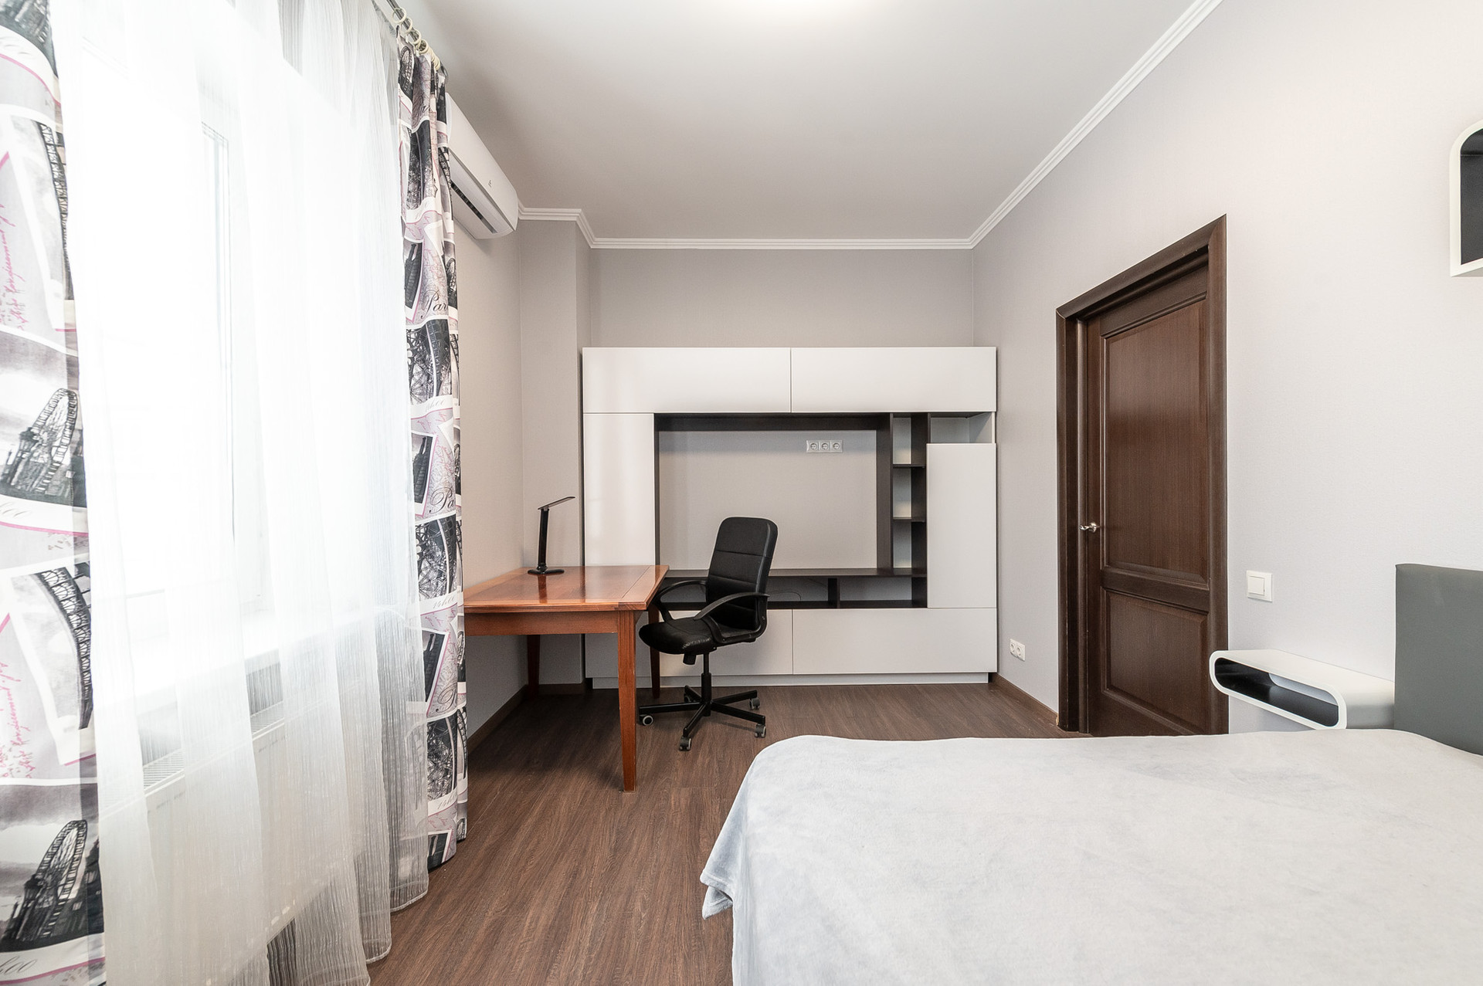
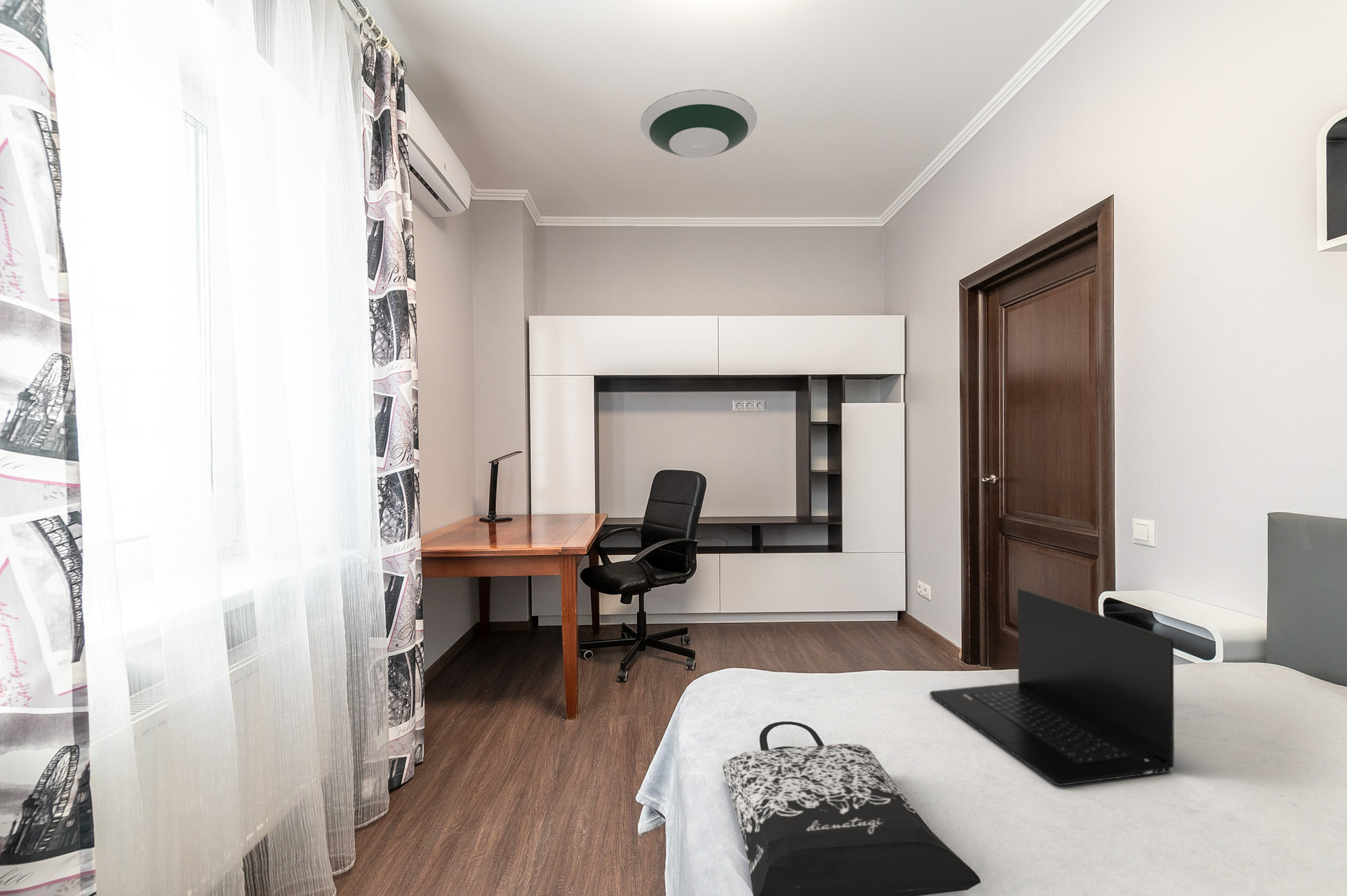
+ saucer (698, 138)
+ tote bag (817, 790)
+ laptop (1034, 671)
